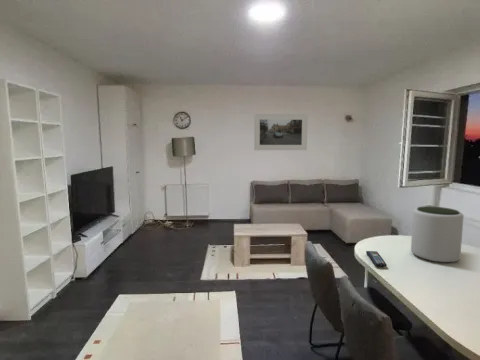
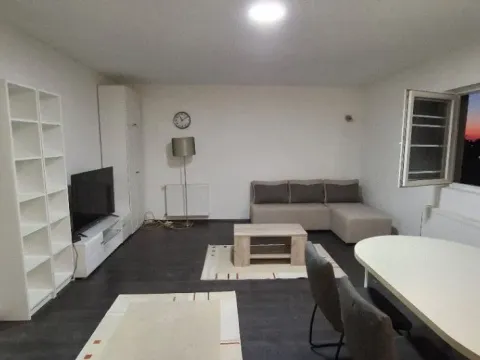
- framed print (280, 132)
- plant pot (436, 233)
- remote control (375, 258)
